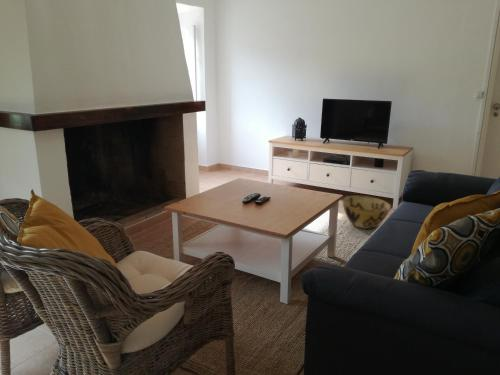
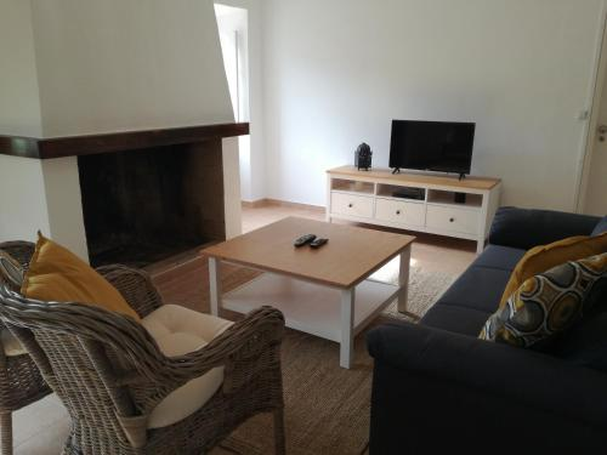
- woven basket (365, 213)
